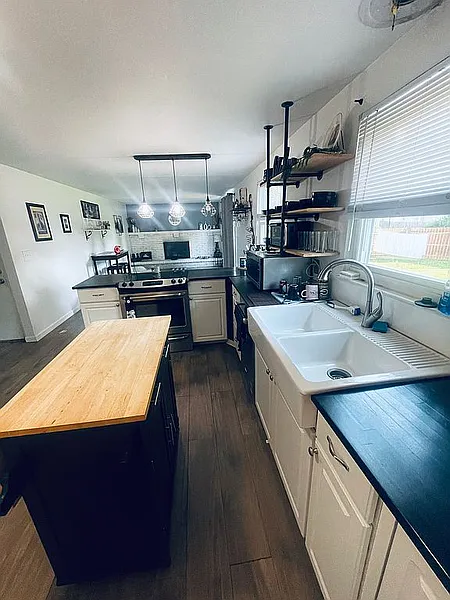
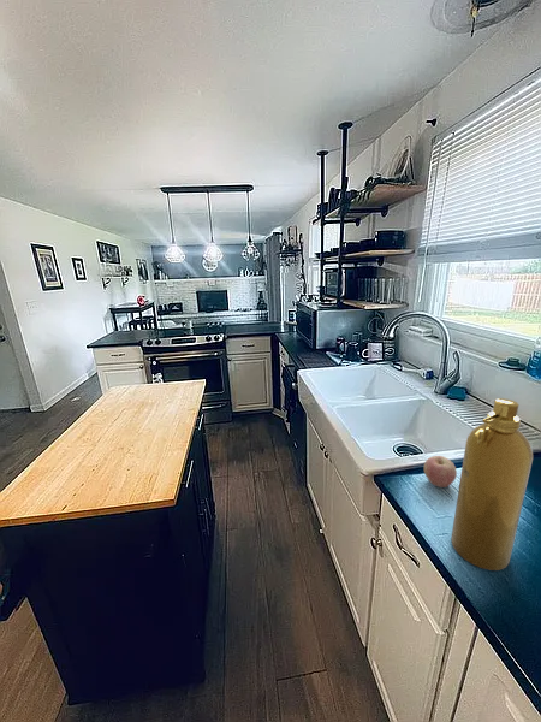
+ apple (439, 472)
+ spray bottle (488, 483)
